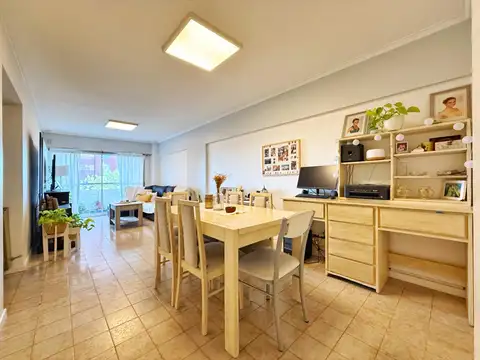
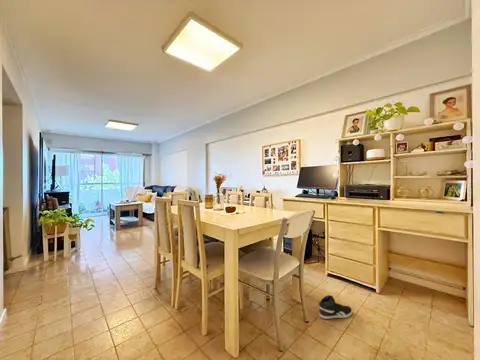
+ sneaker (336, 305)
